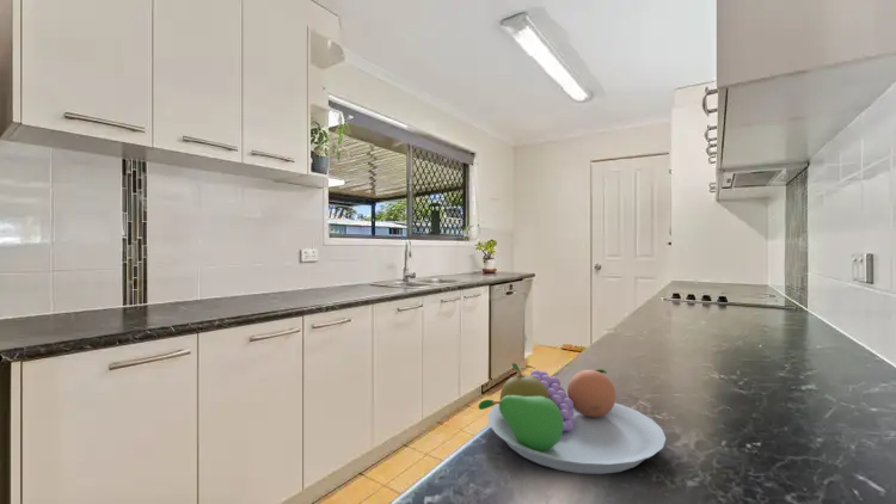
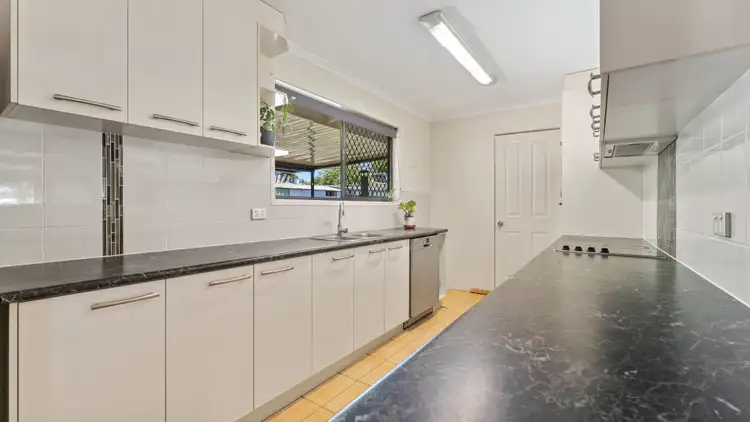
- fruit bowl (564, 405)
